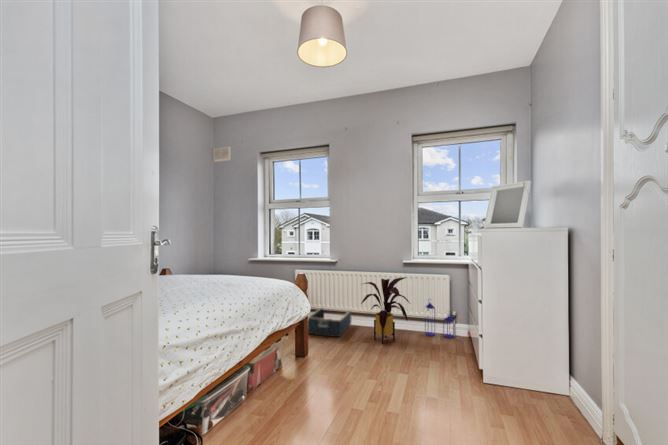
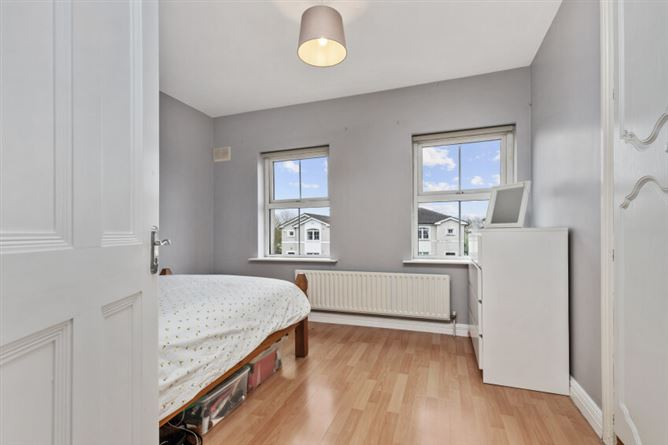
- lantern (443, 319)
- basket (330, 320)
- house plant (383, 308)
